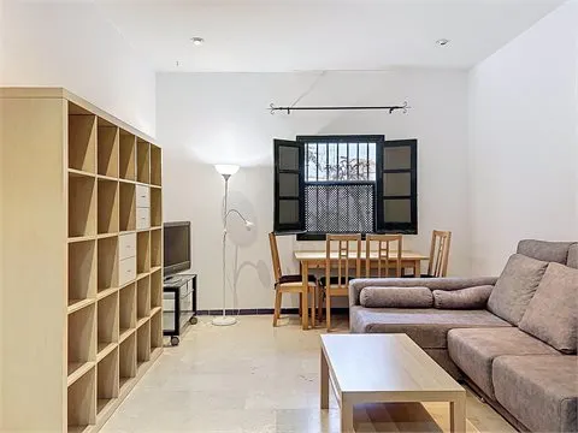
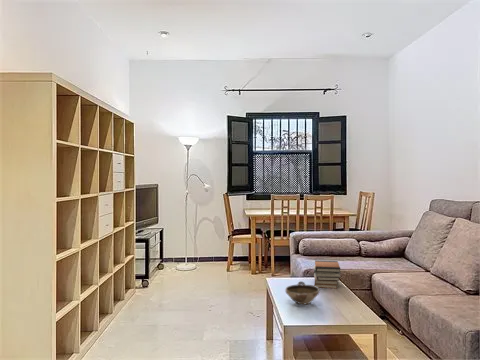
+ book stack (326, 273)
+ bowl (302, 294)
